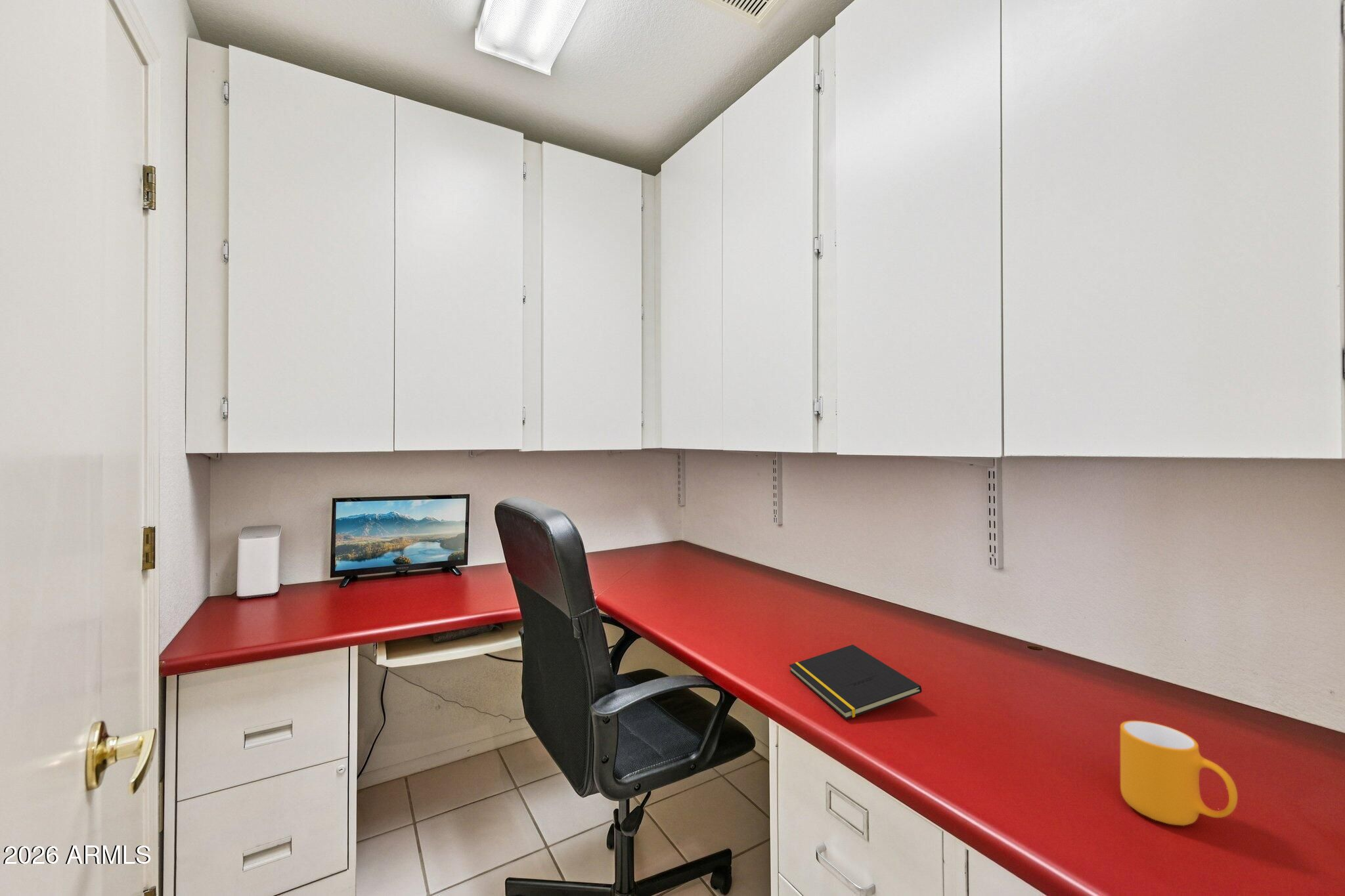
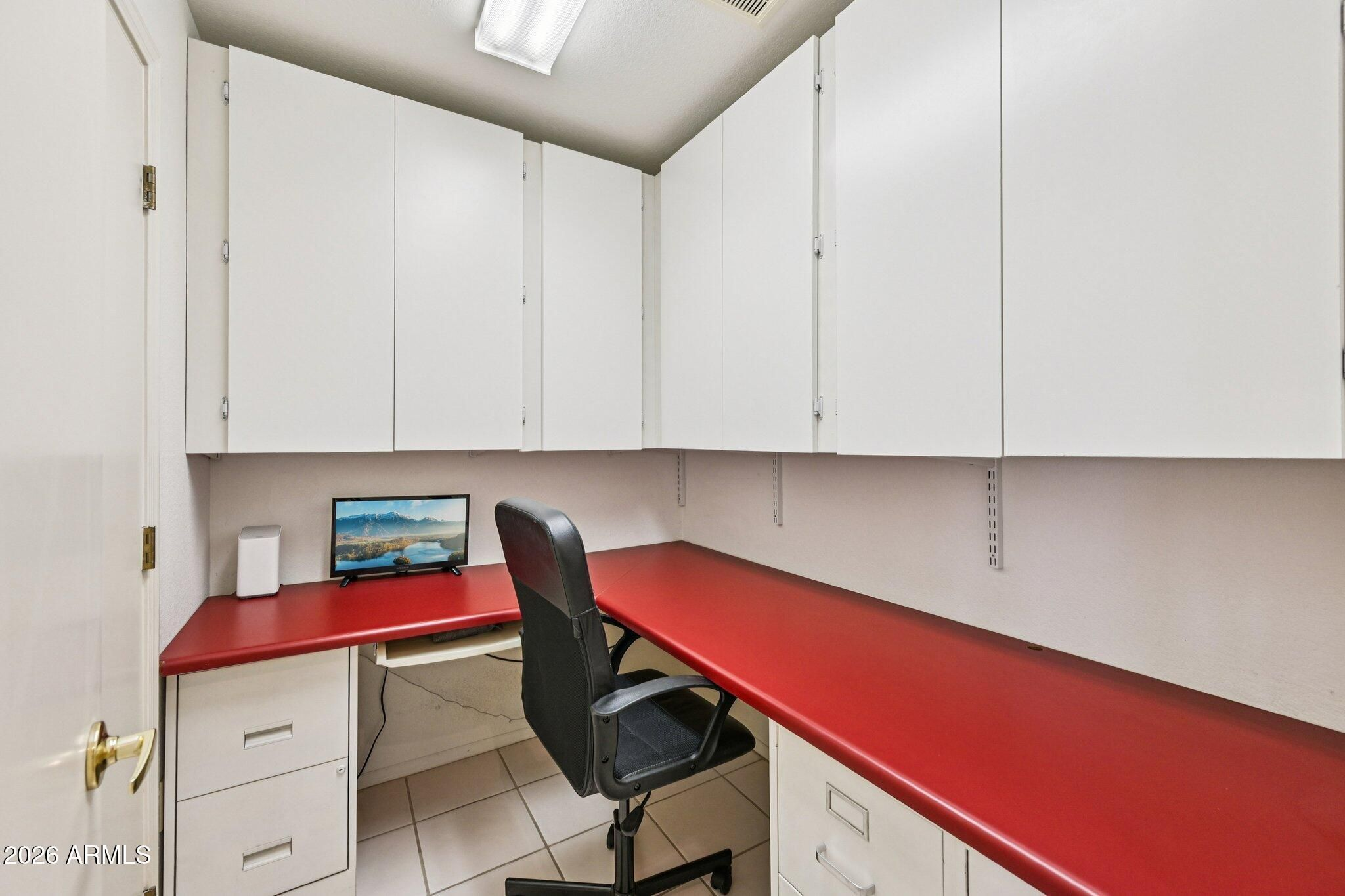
- mug (1176, 779)
- notepad (850, 677)
